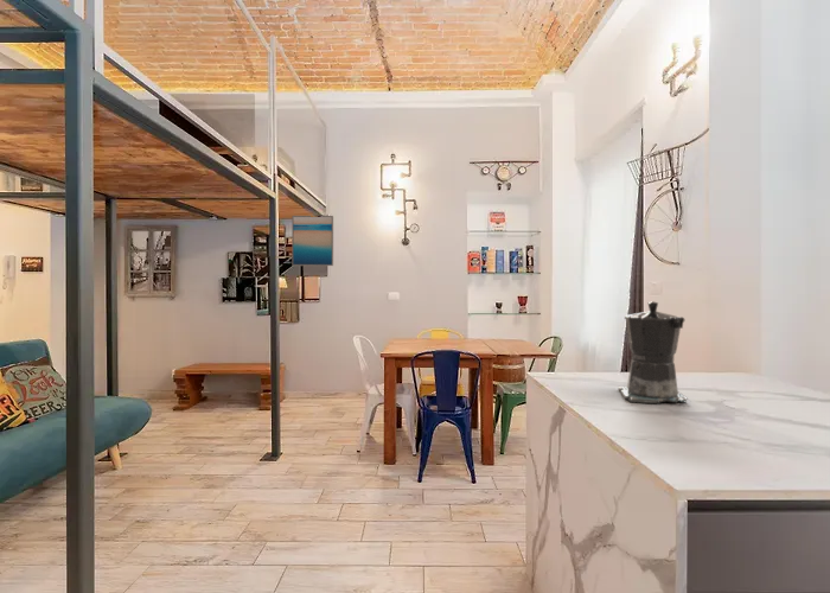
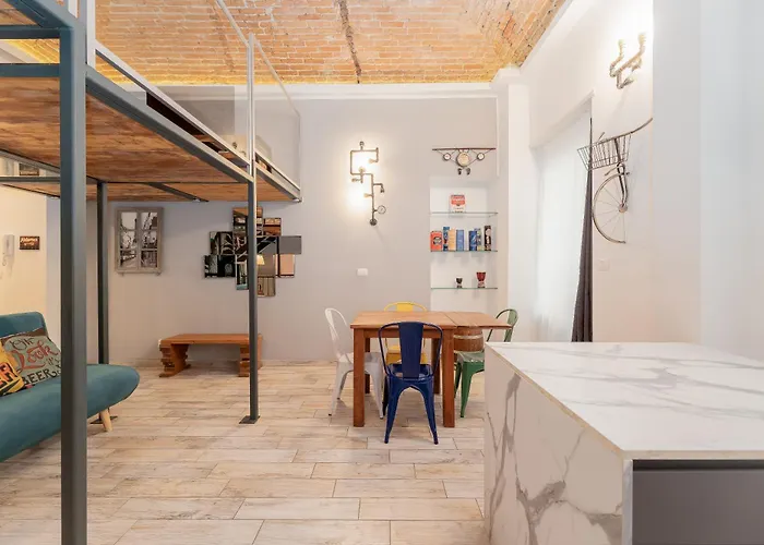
- coffee maker (653, 349)
- wall art (312, 241)
